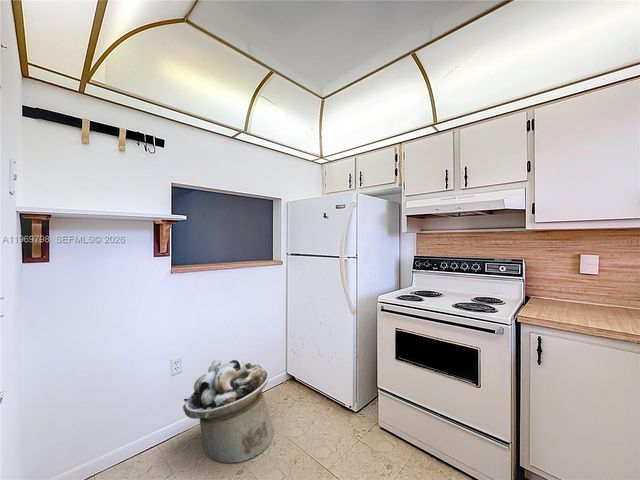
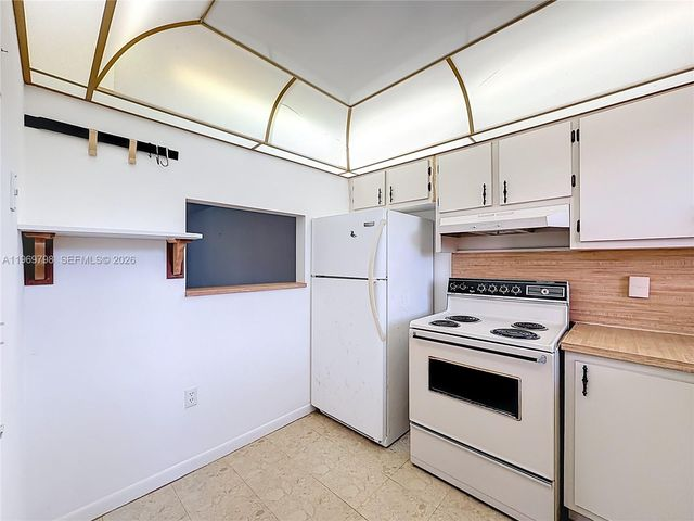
- trash bin (228, 398)
